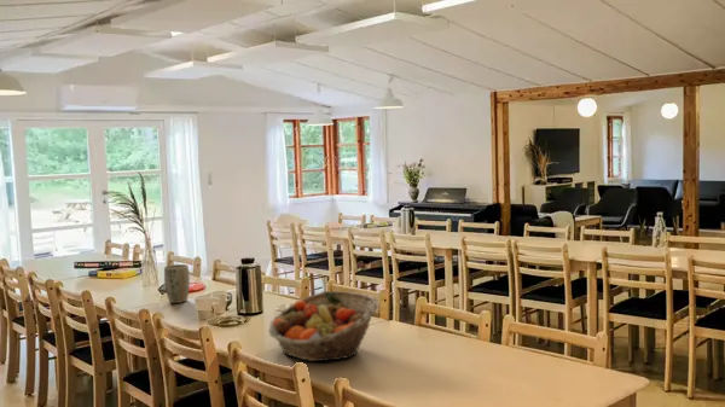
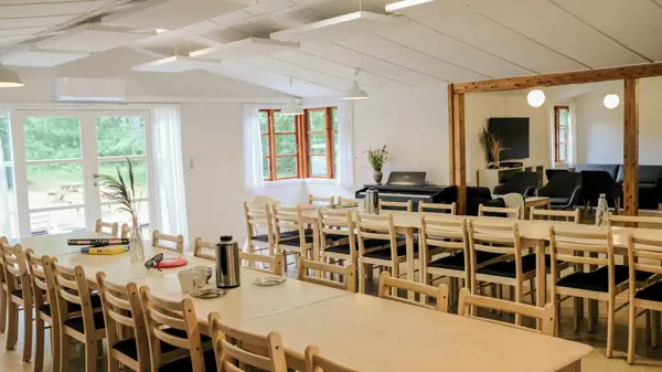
- plant pot (176, 283)
- fruit basket (323, 324)
